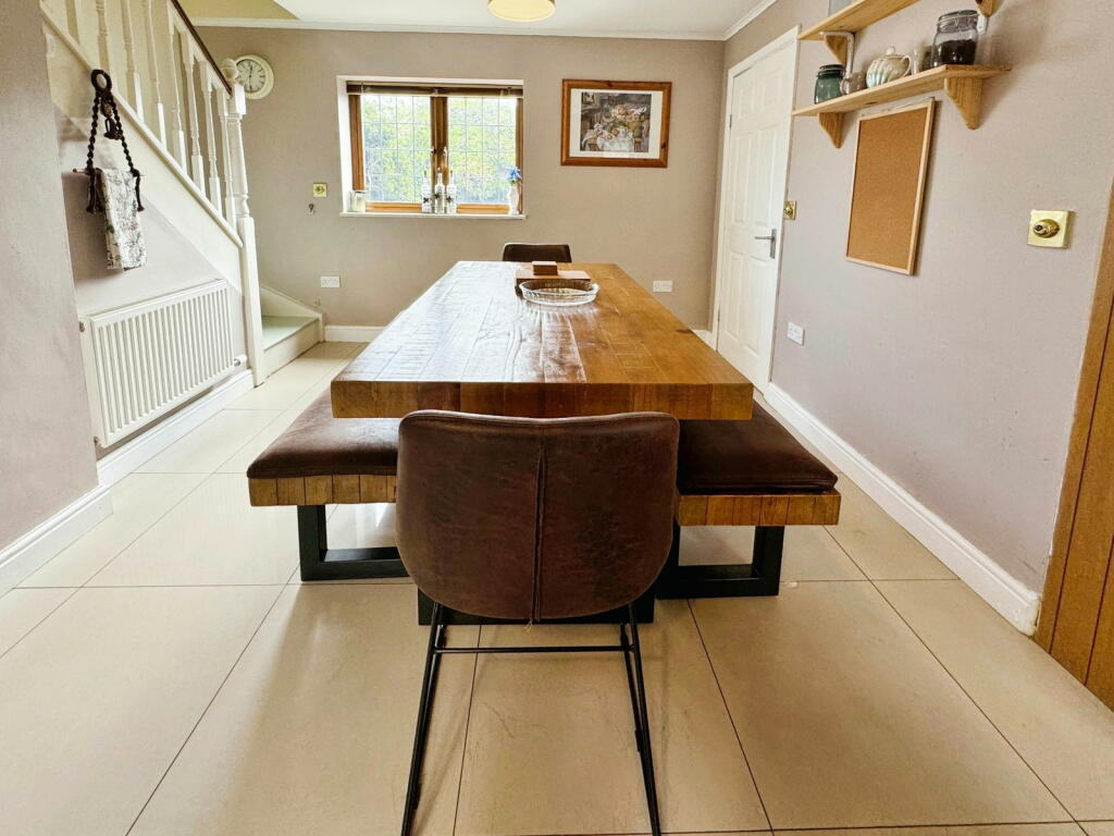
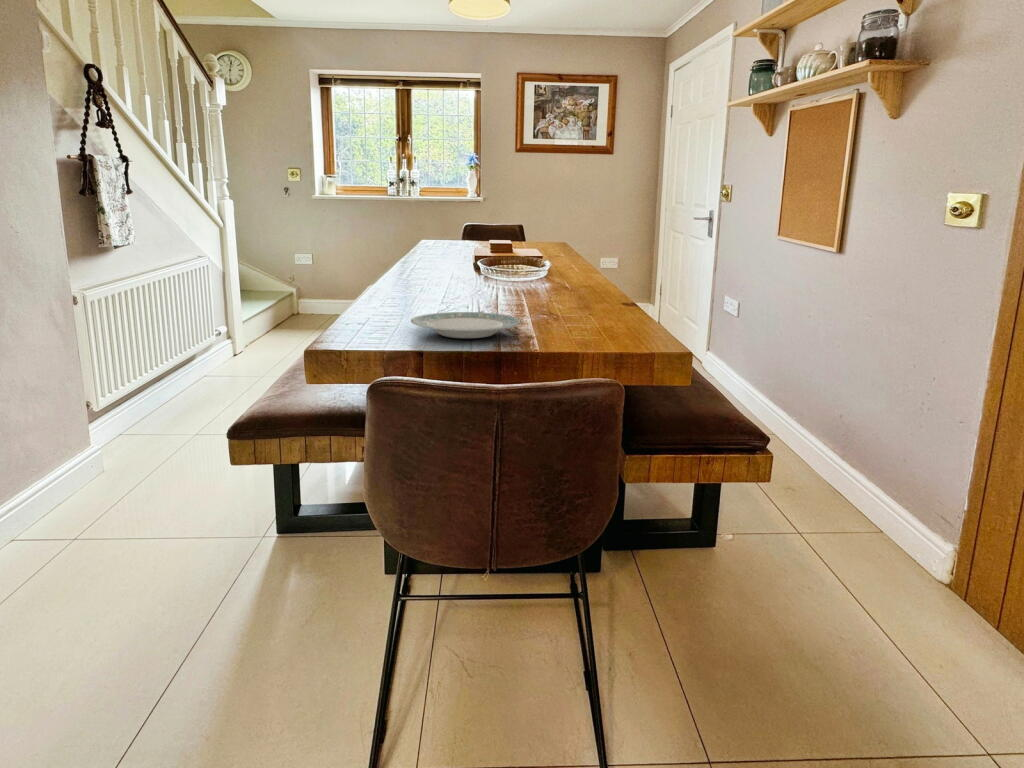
+ plate (466, 327)
